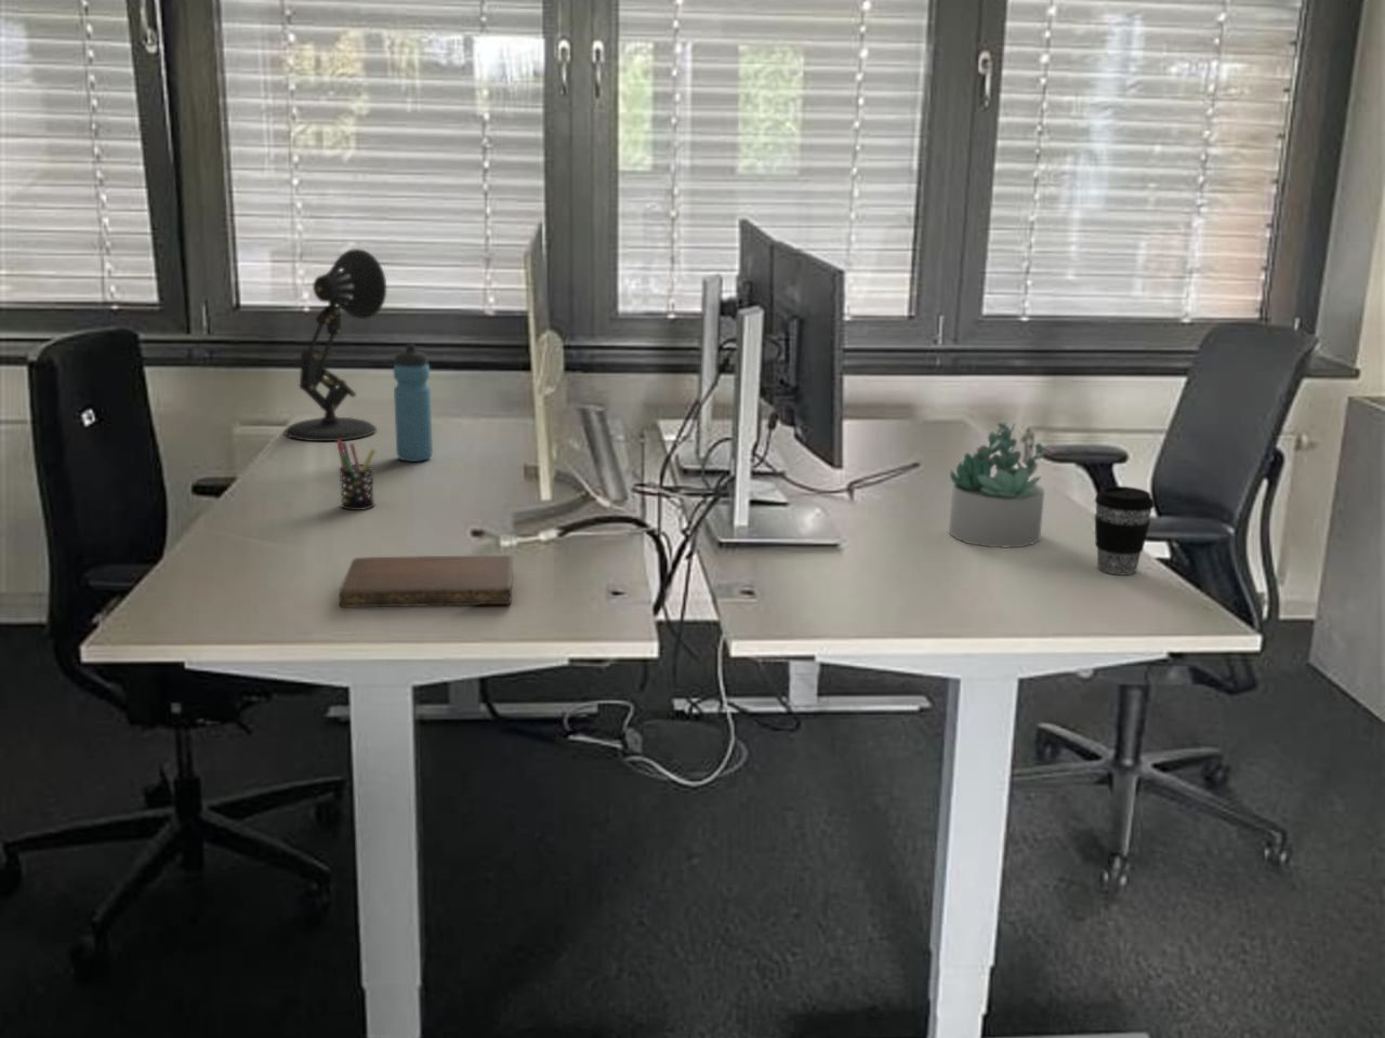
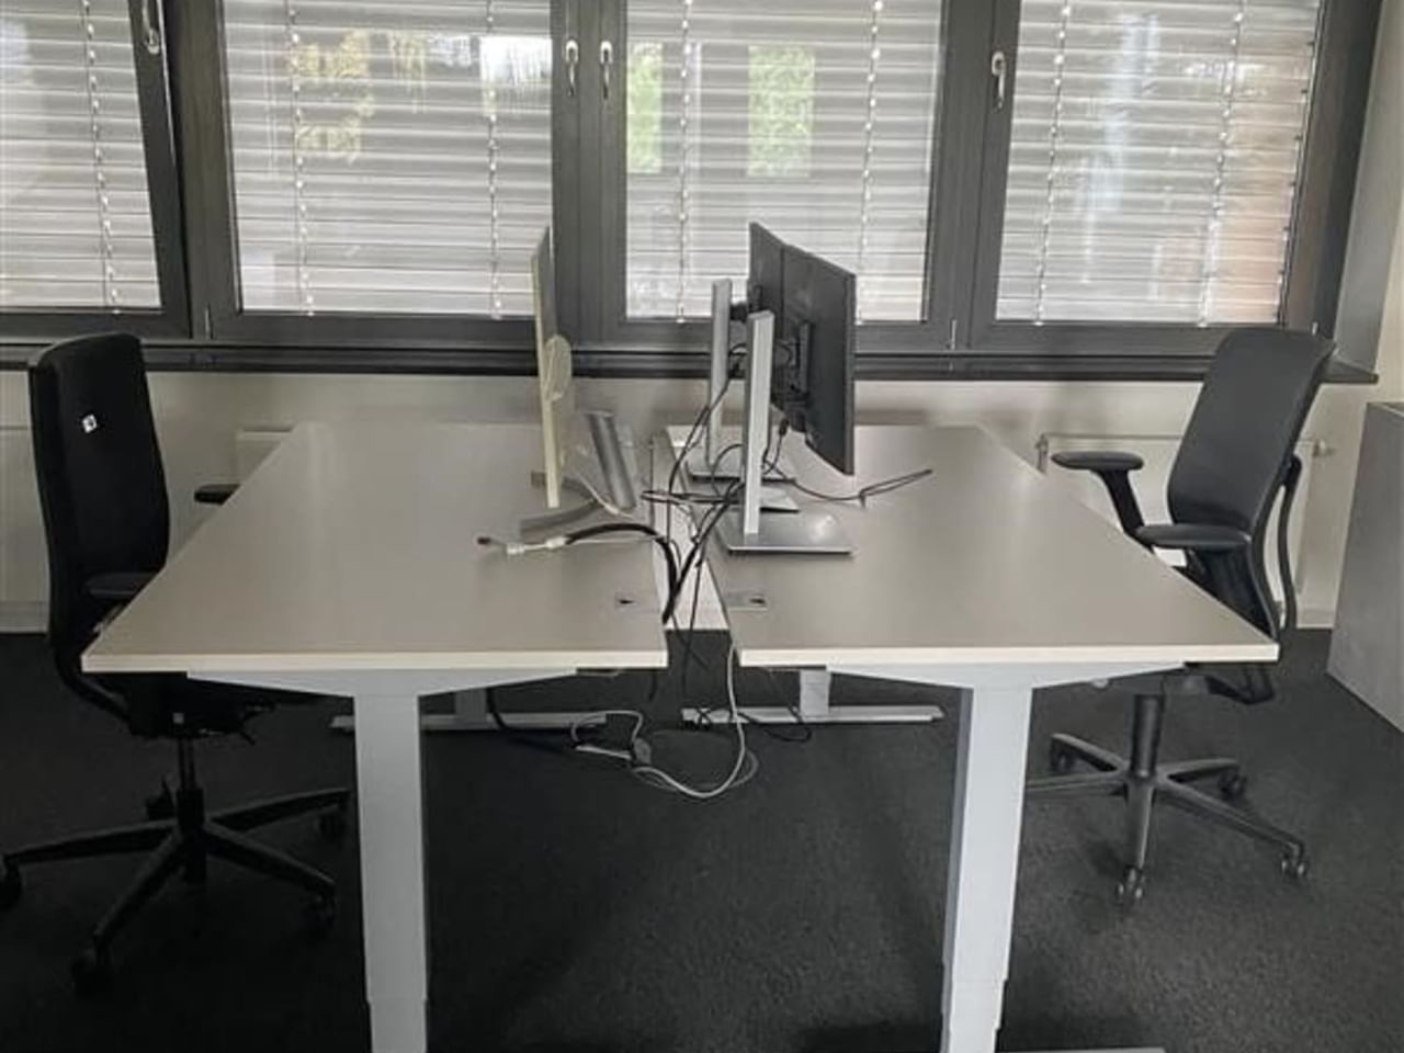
- succulent plant (998, 479)
- desk lamp (329, 342)
- water bottle (412, 401)
- notebook (430, 580)
- pen holder (351, 473)
- coffee cup (1121, 531)
